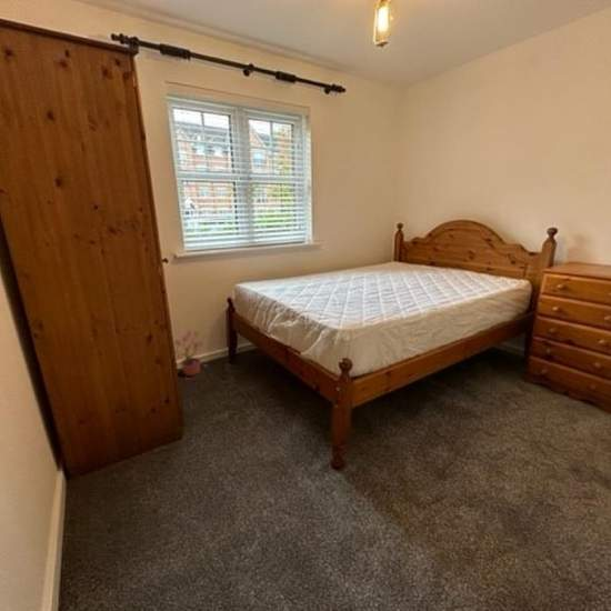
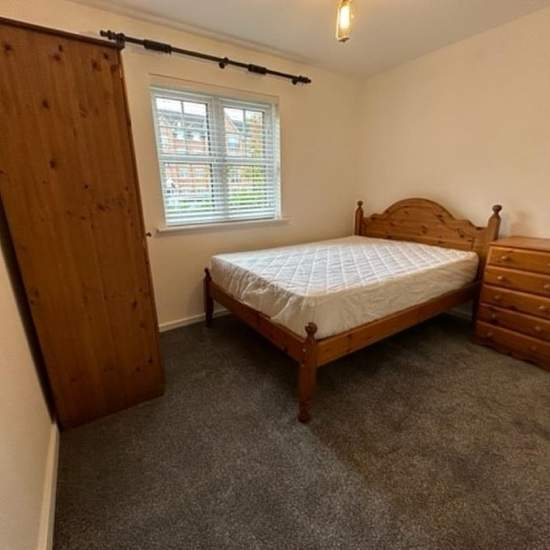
- potted plant (191, 354)
